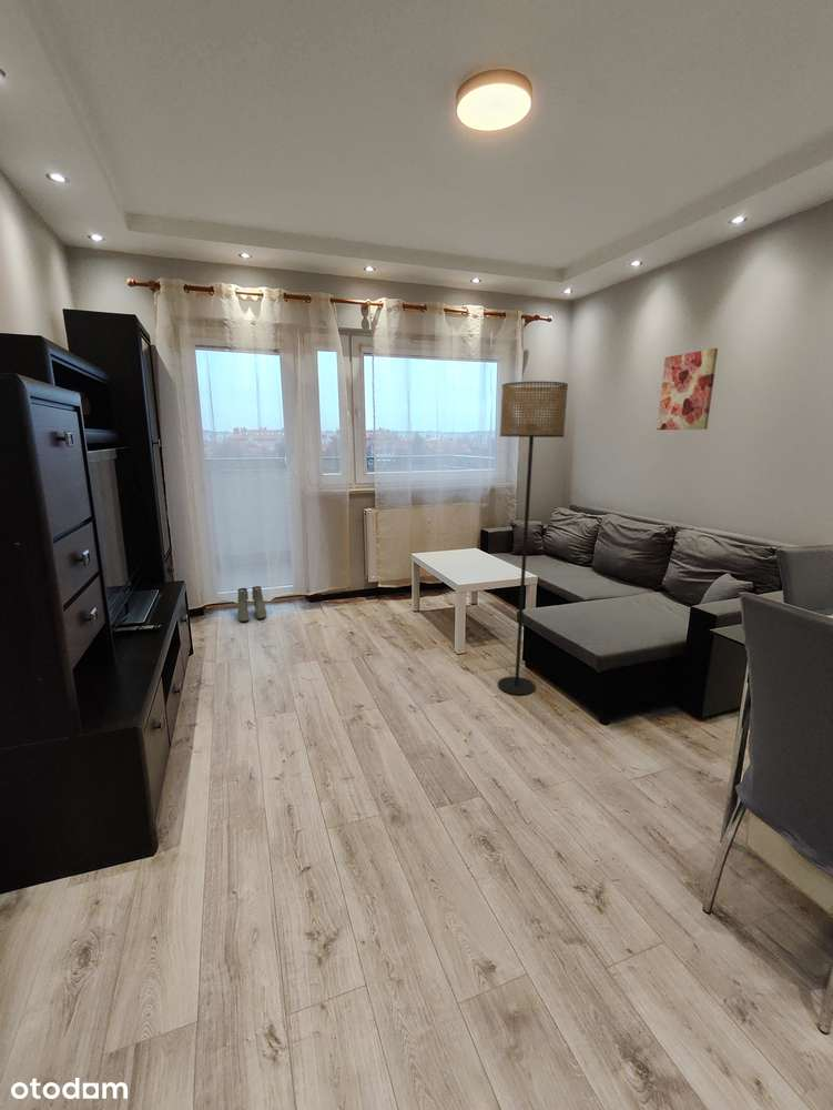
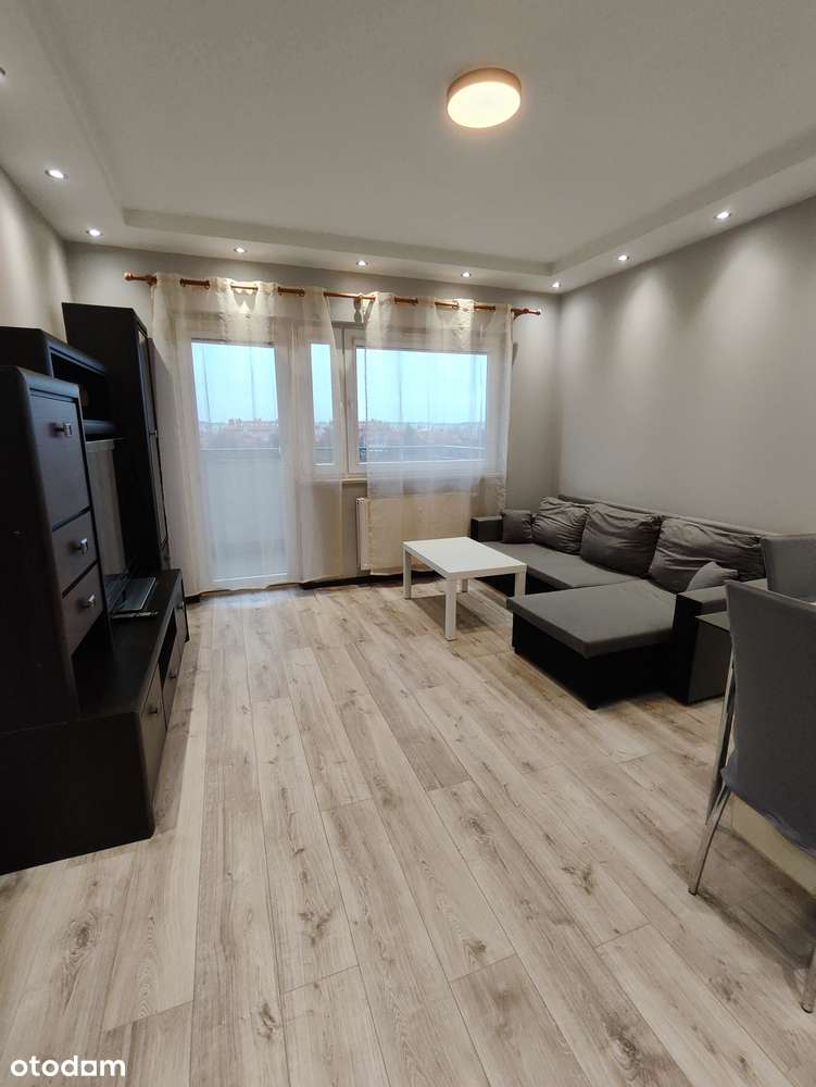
- boots (252, 599)
- floor lamp (525, 545)
- wall art (684, 392)
